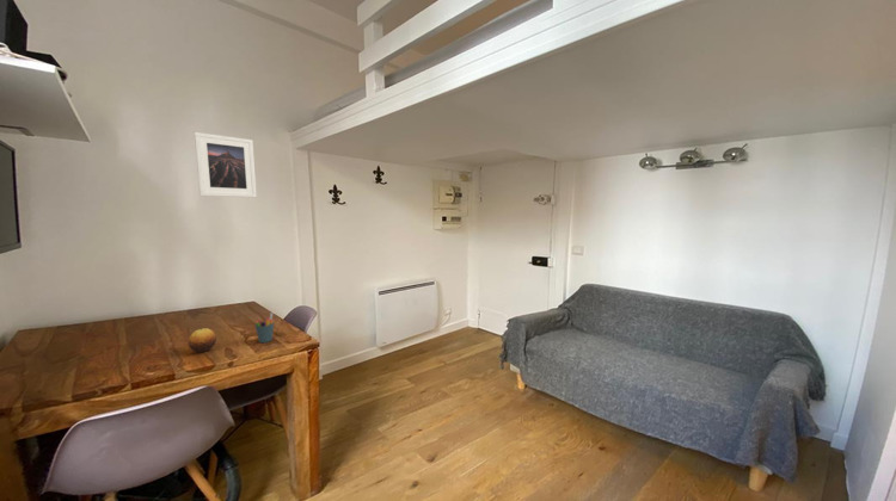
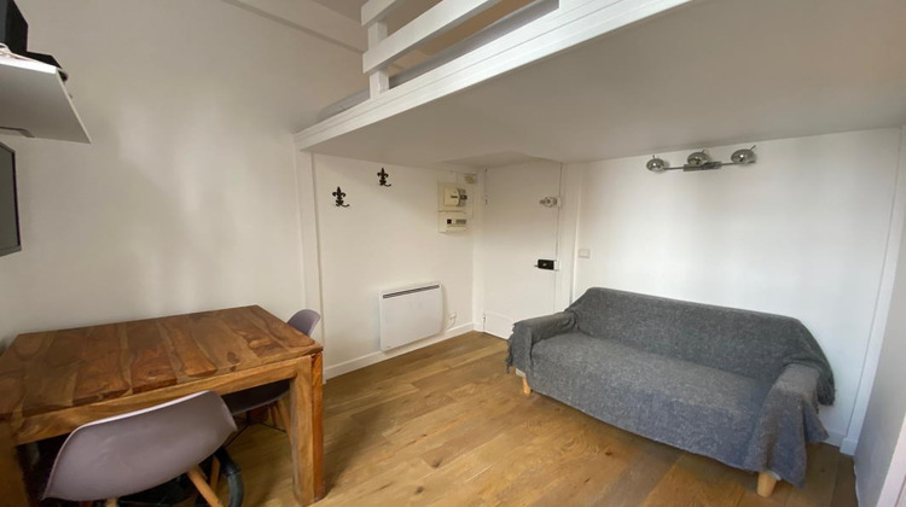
- fruit (202, 339)
- pen holder (264, 327)
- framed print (227, 166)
